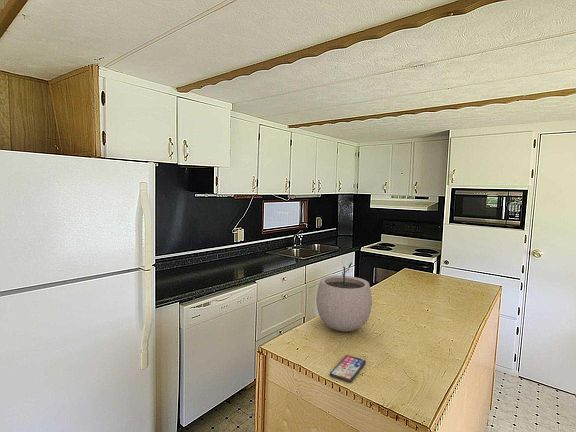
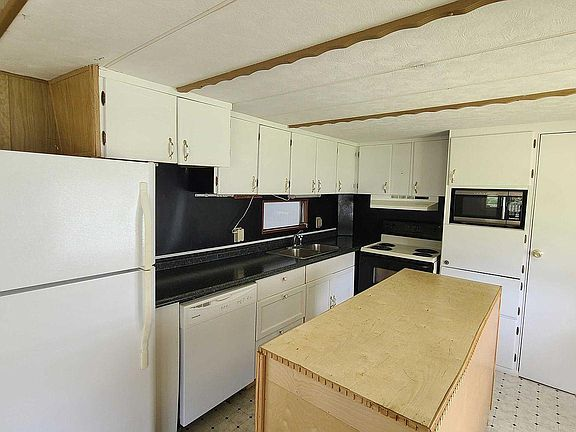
- smartphone (348, 367)
- plant pot (343, 294)
